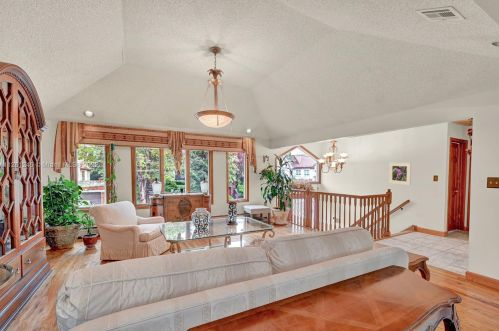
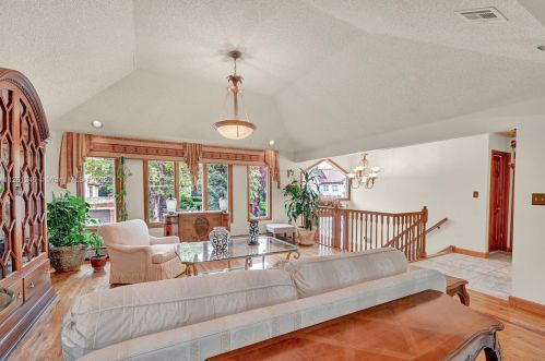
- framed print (399, 173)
